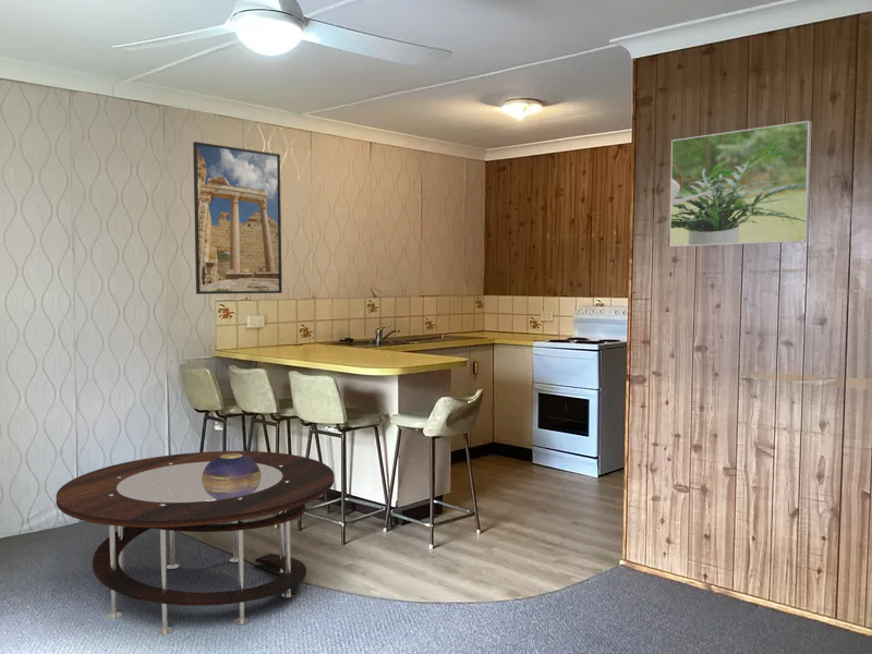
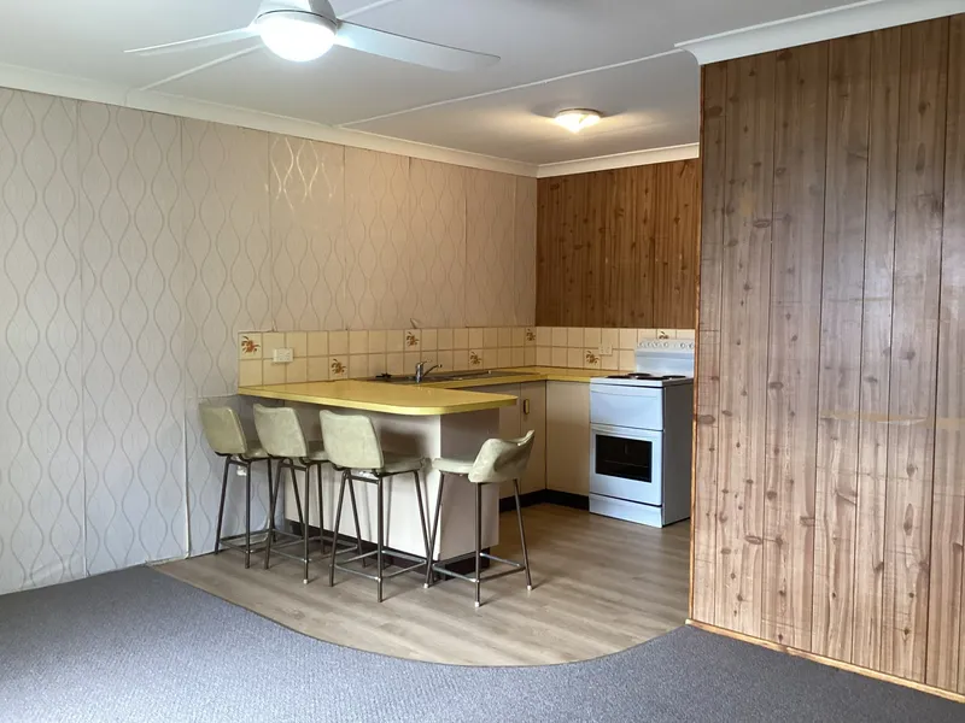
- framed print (239, 221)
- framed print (736, 187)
- coffee table (203, 531)
- decorative bowl (231, 464)
